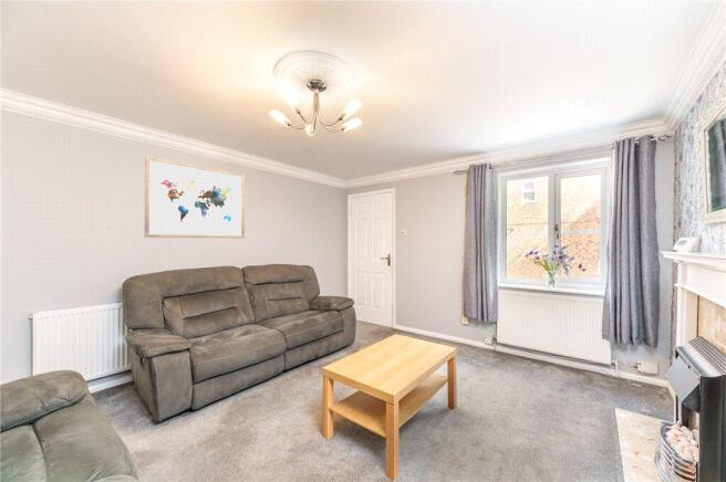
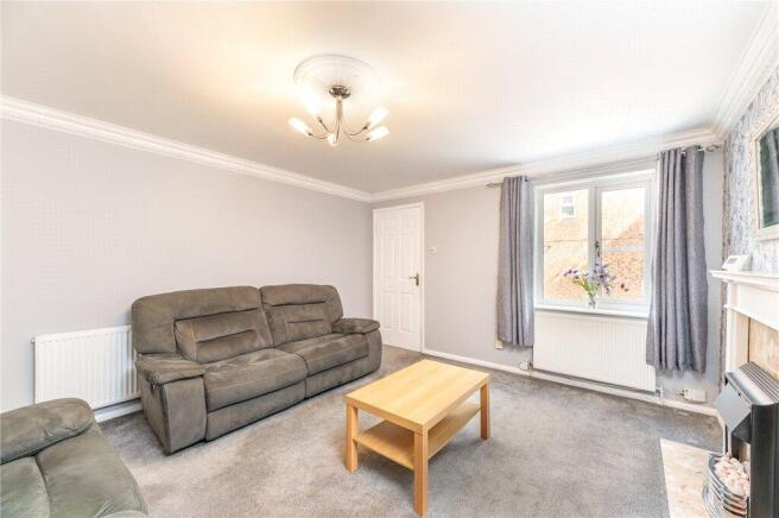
- wall art (200, 202)
